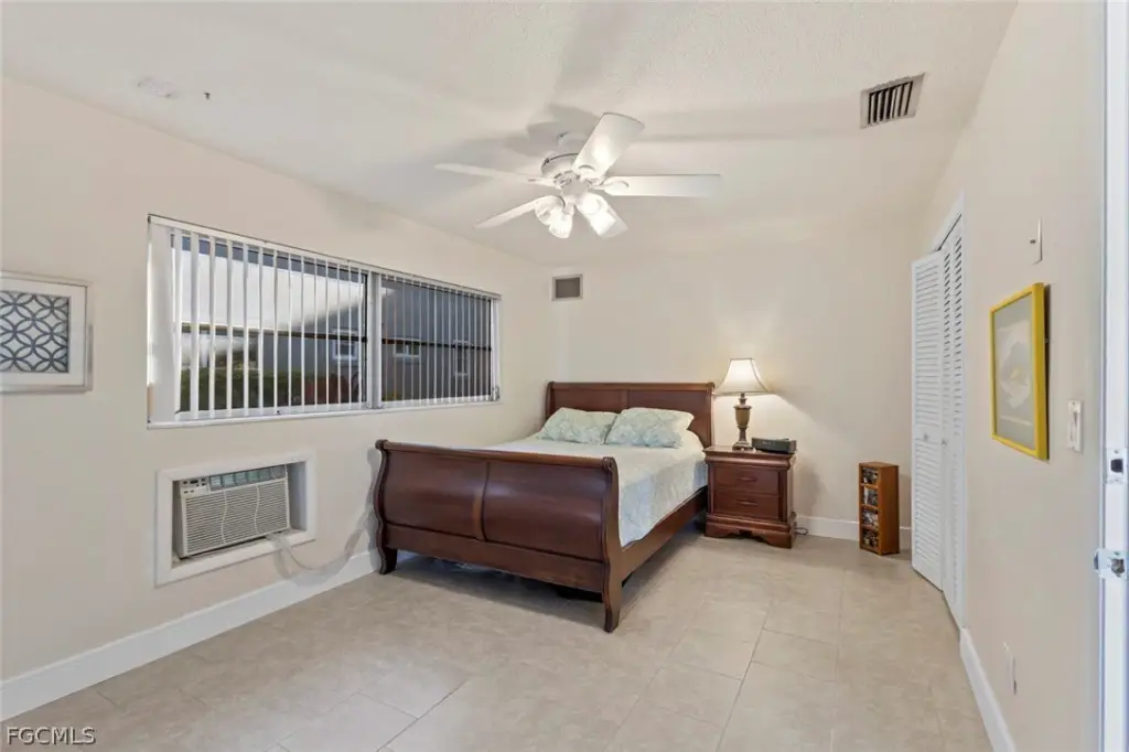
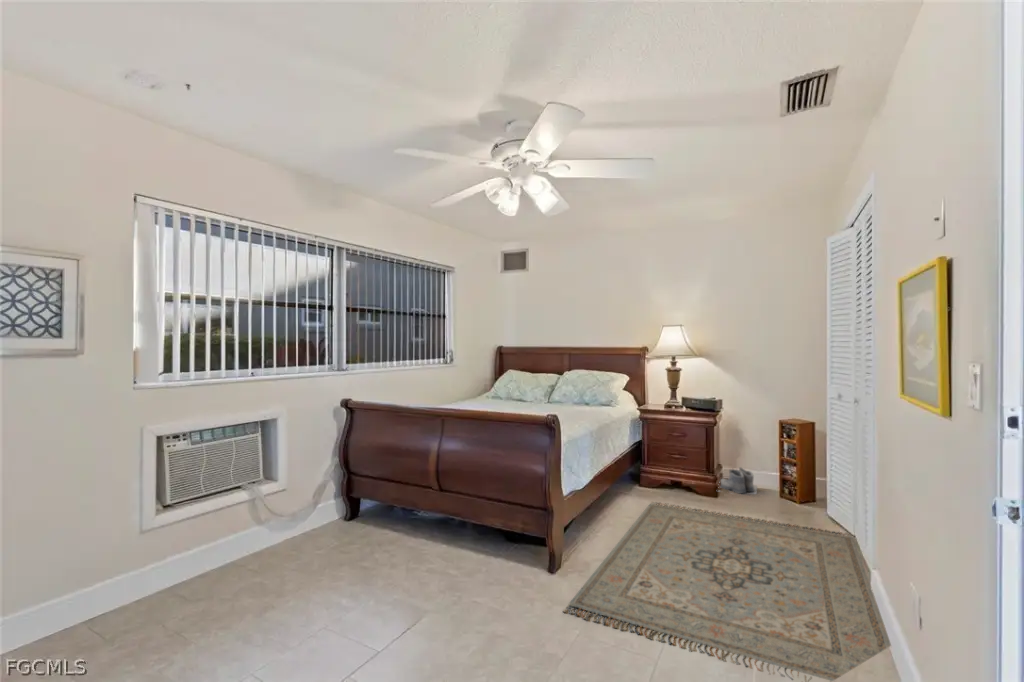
+ boots (737, 477)
+ rug (730, 566)
